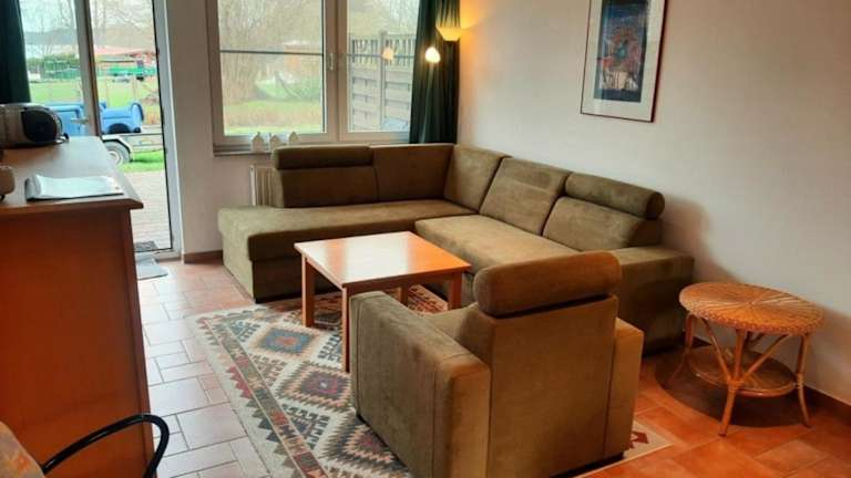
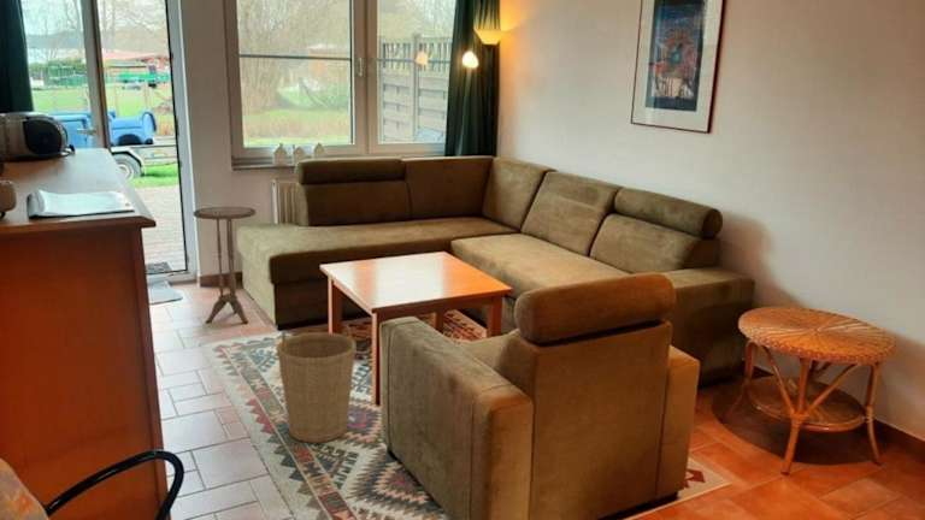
+ side table (229, 265)
+ basket (317, 379)
